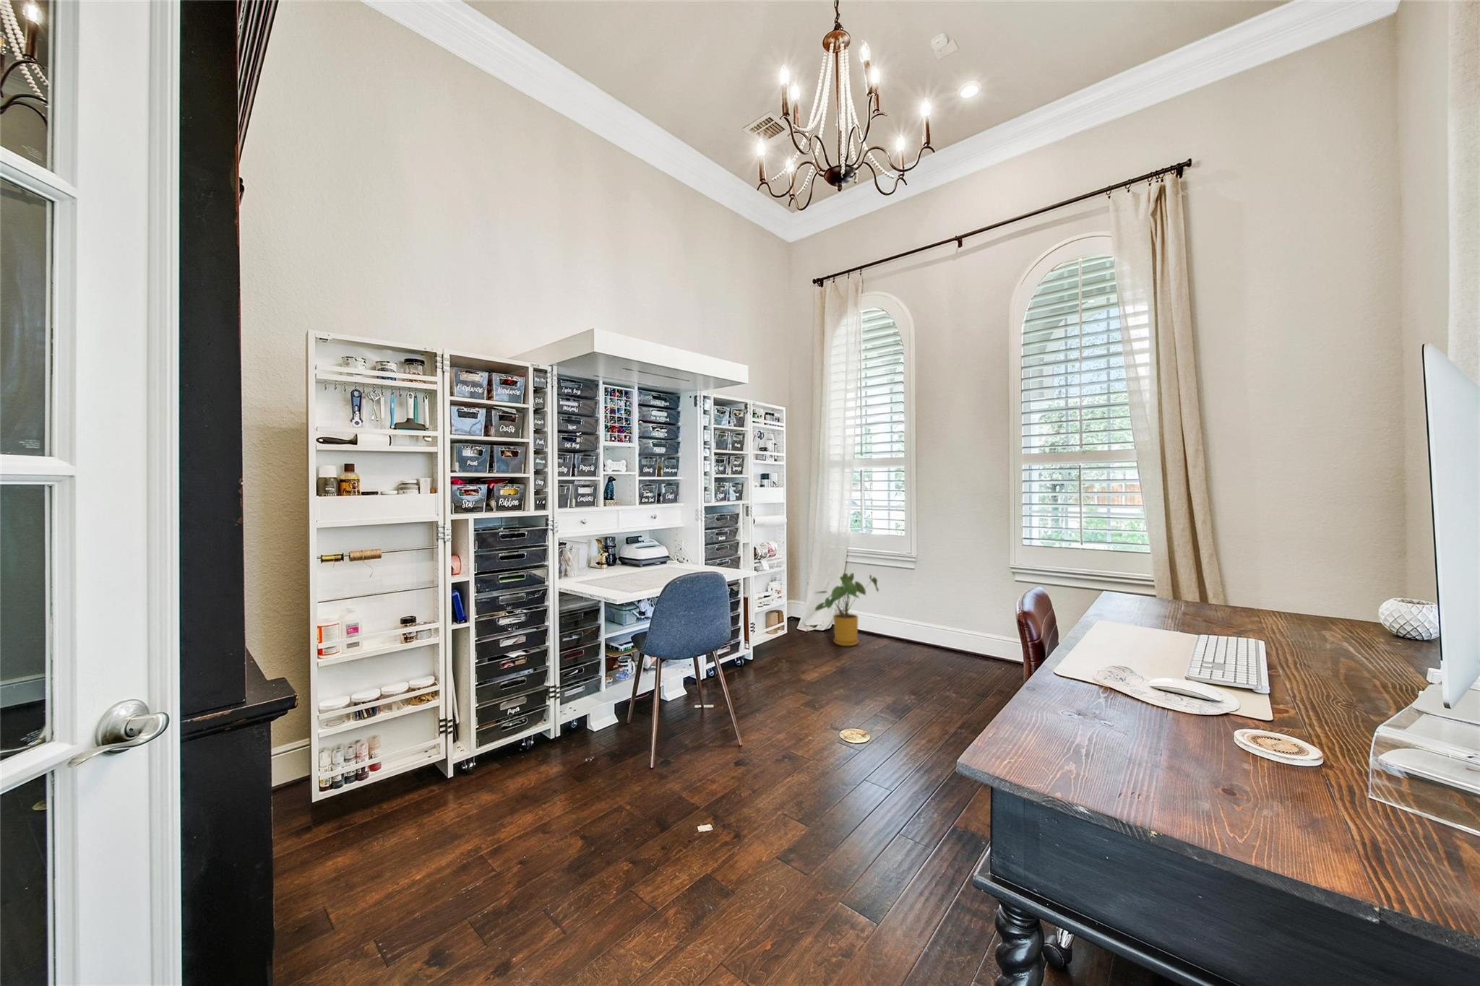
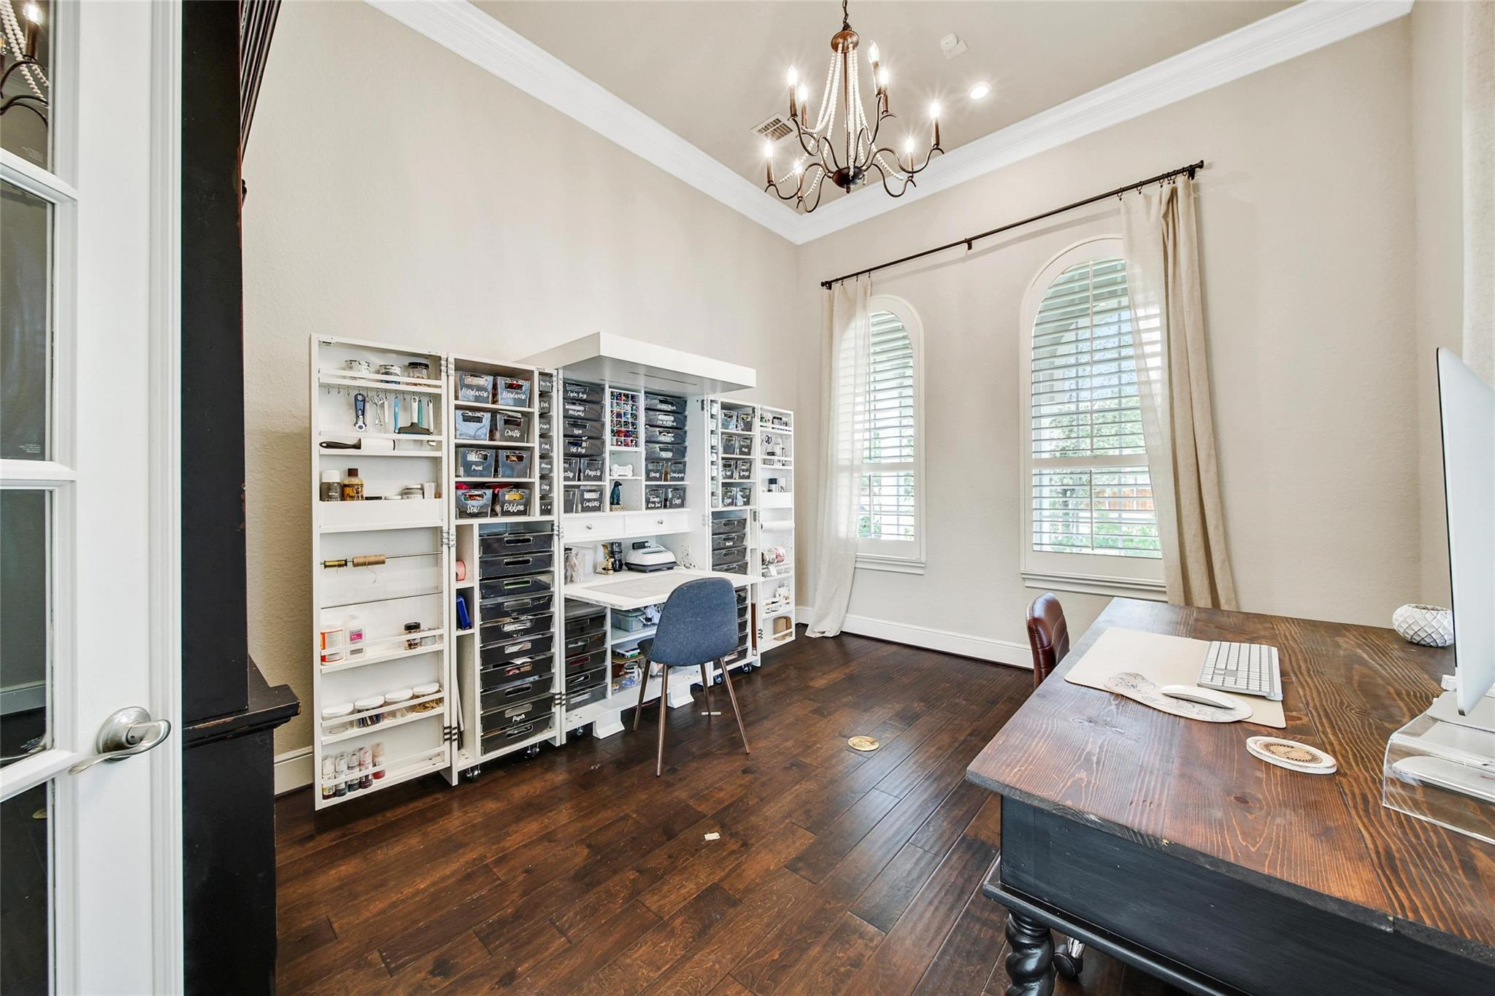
- house plant (845, 609)
